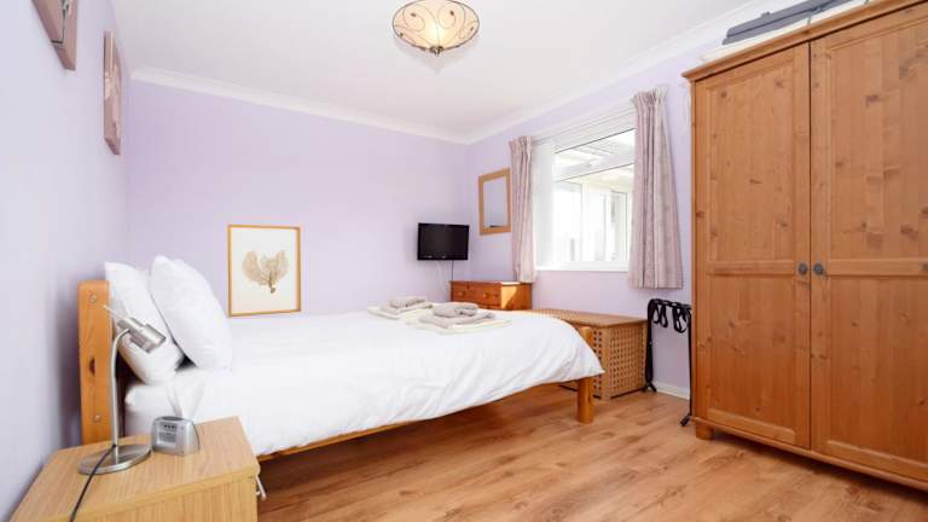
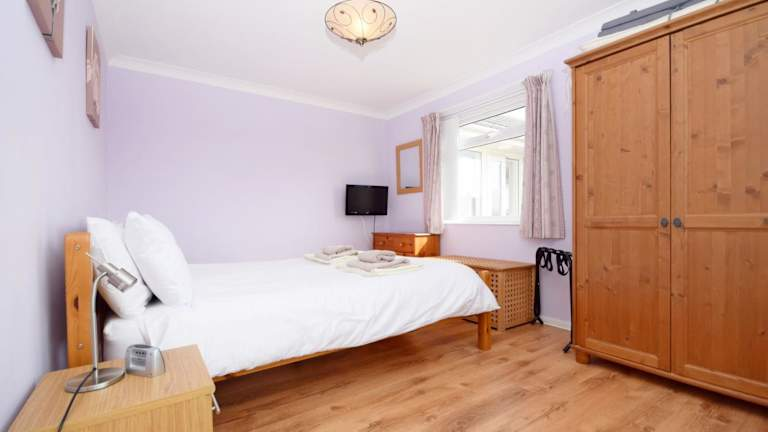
- wall art (266, 269)
